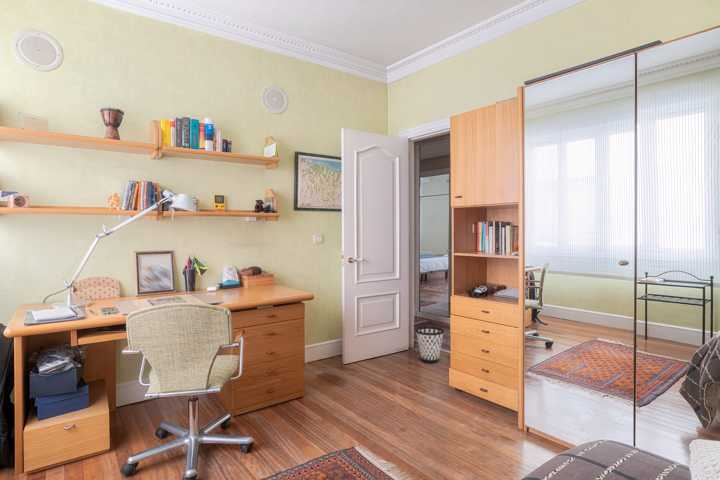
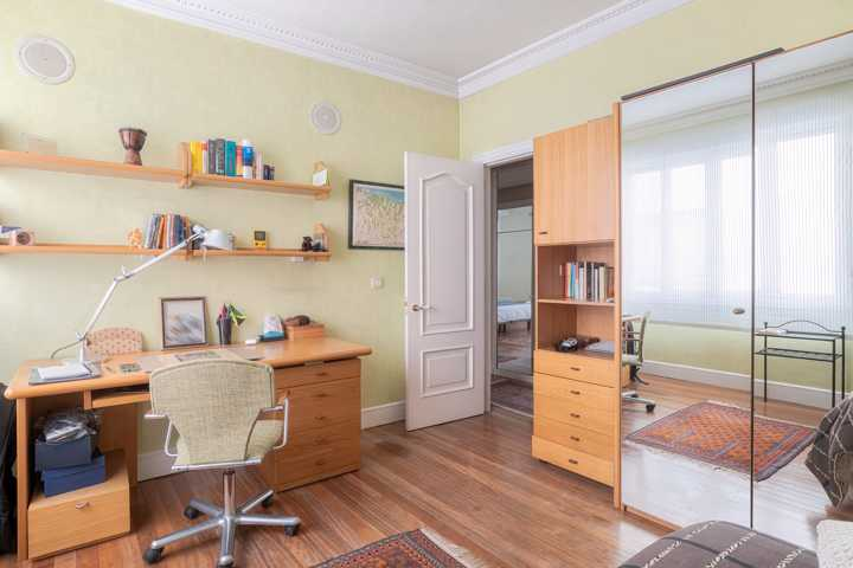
- wastebasket (428, 345)
